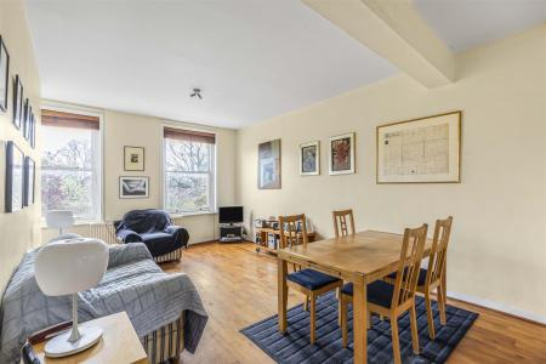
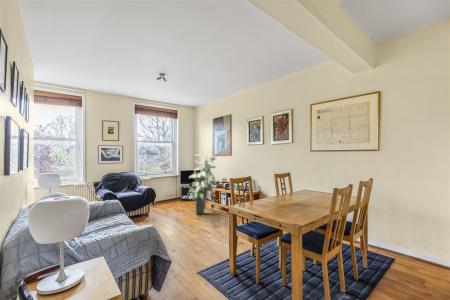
+ indoor plant (202, 183)
